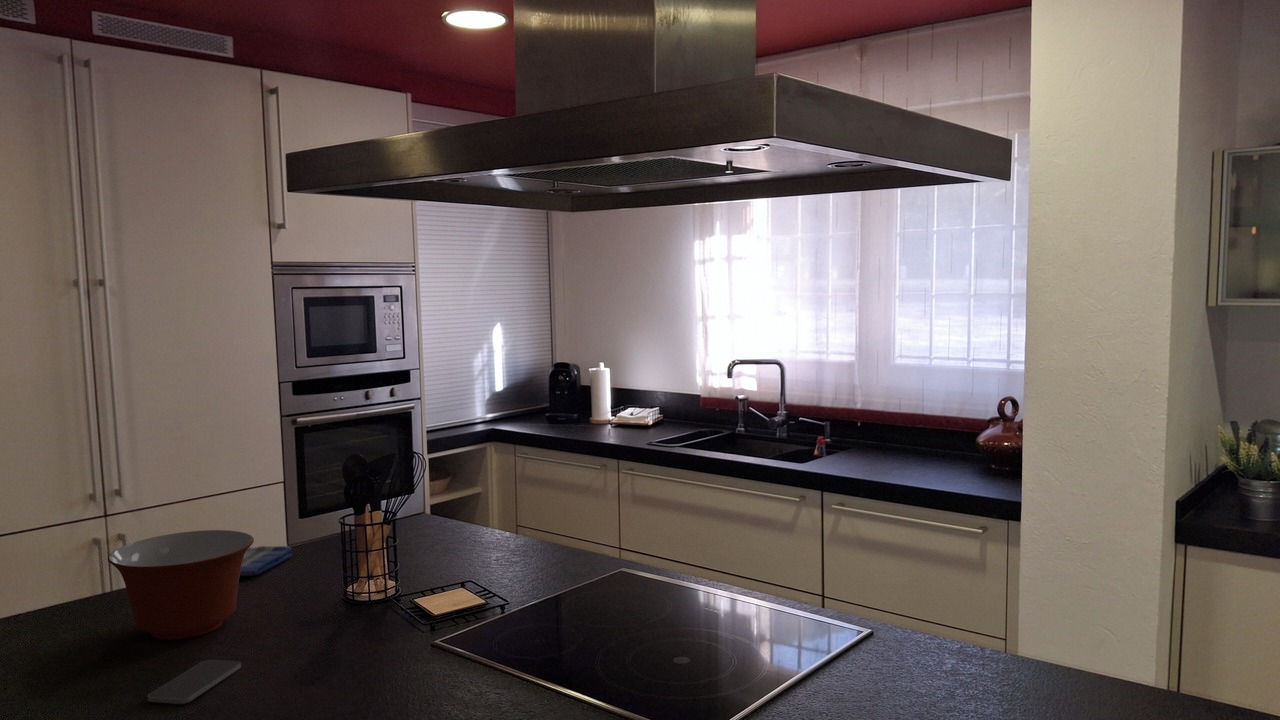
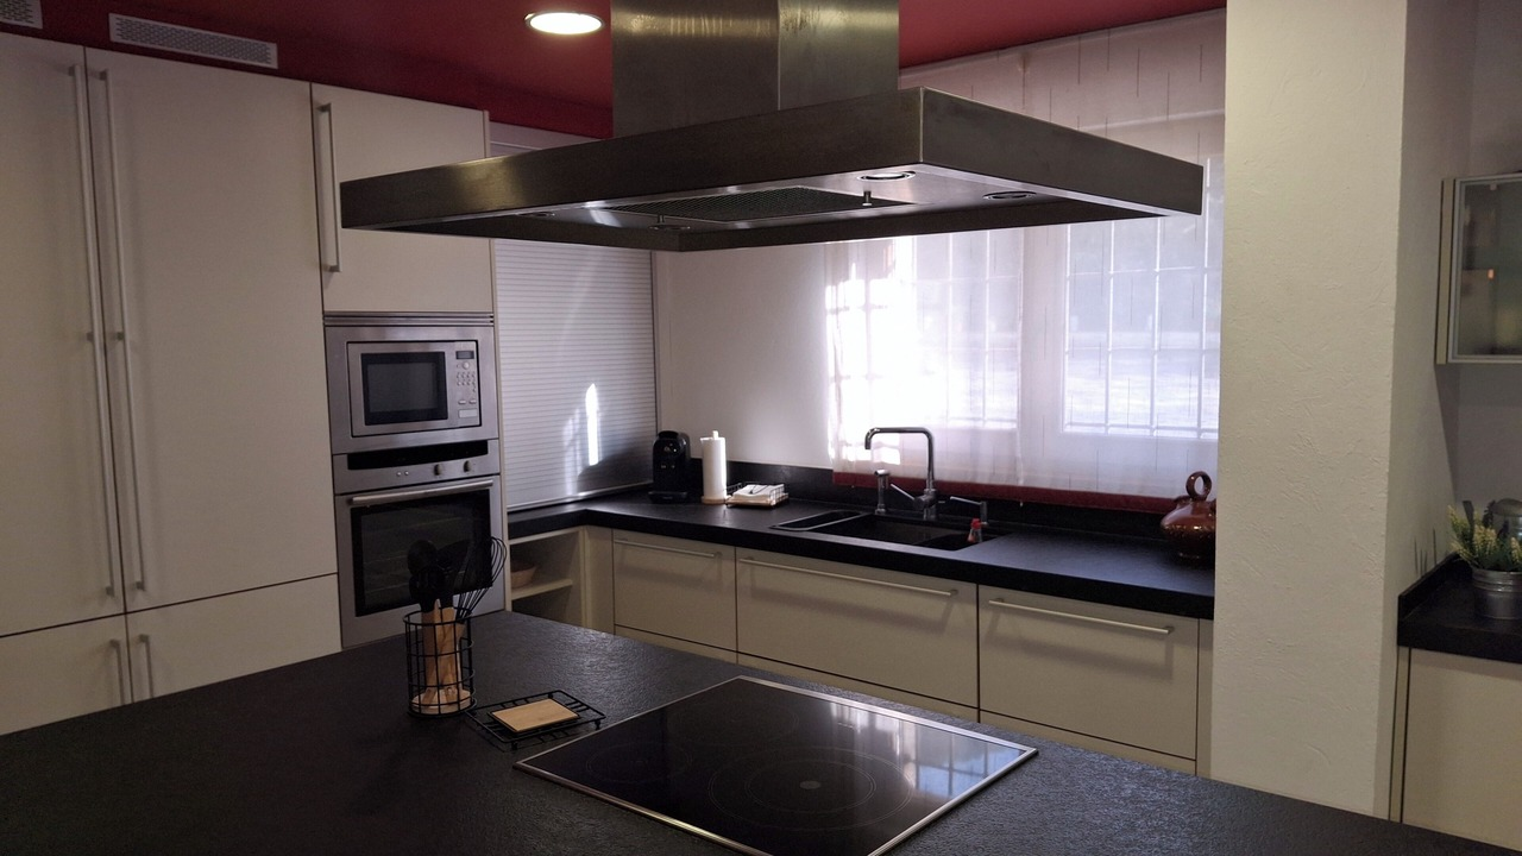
- mixing bowl (185, 587)
- dish towel (242, 562)
- smartphone (196, 680)
